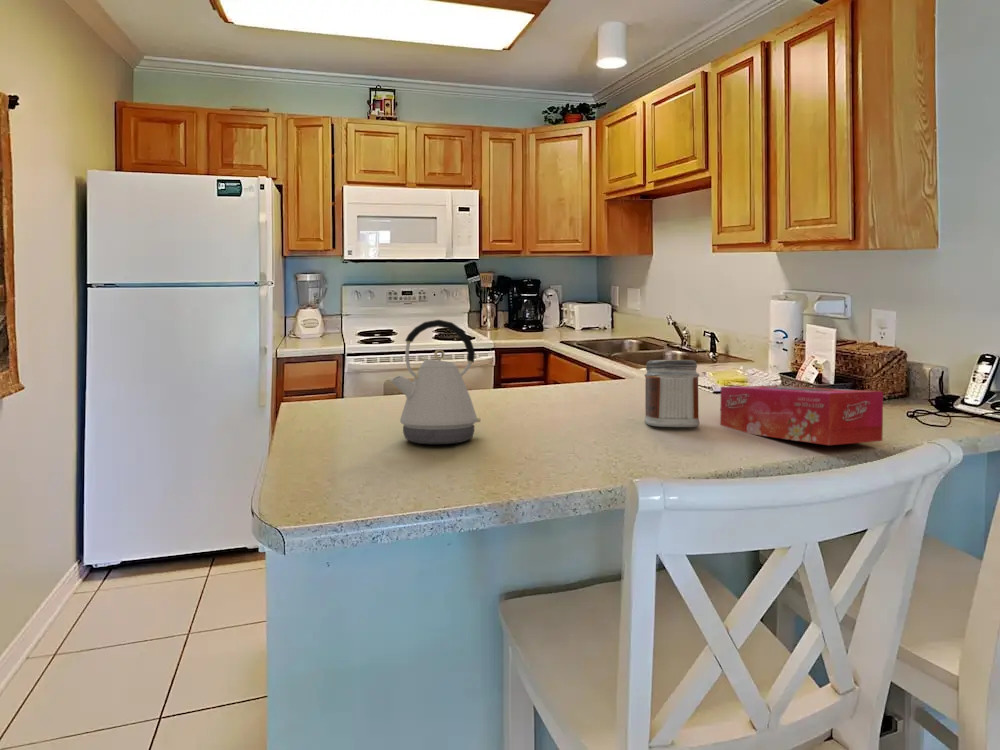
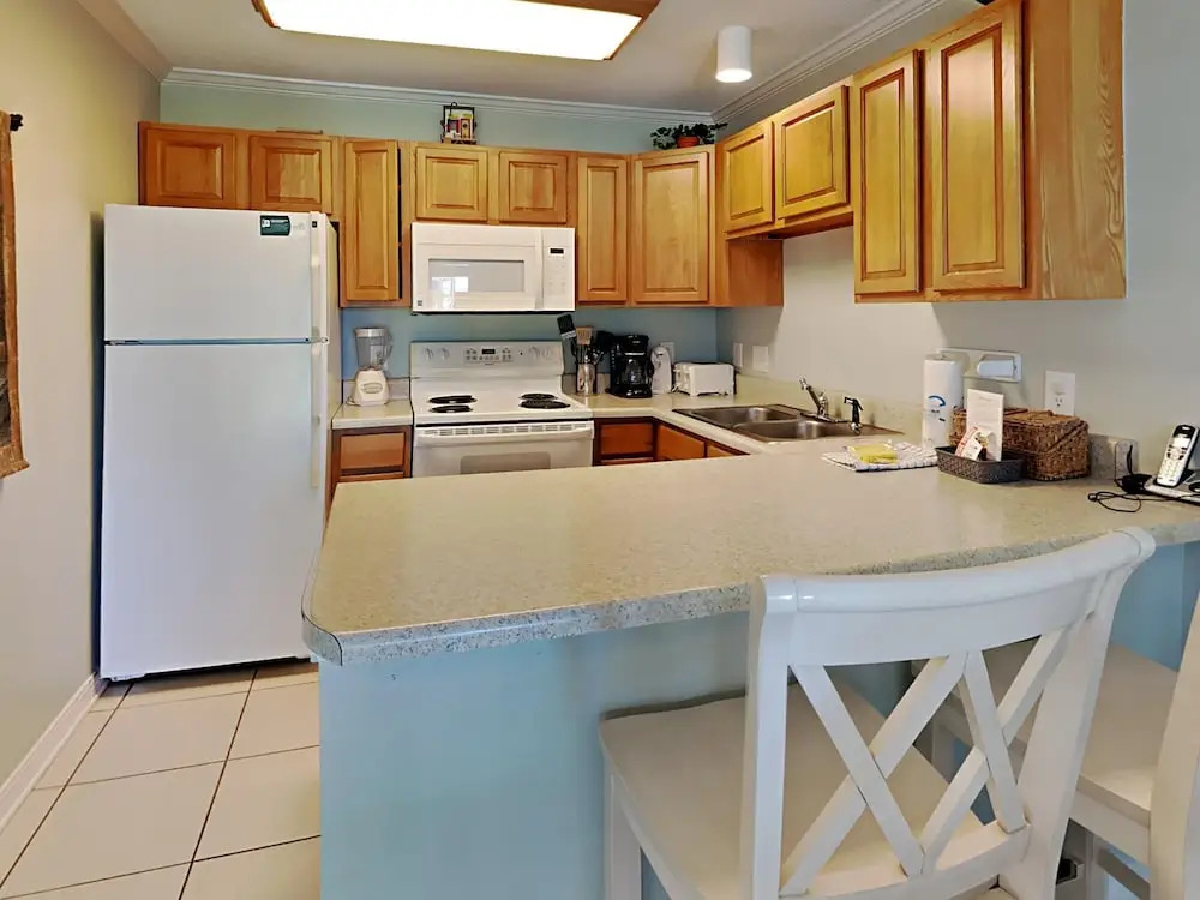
- jar (671, 392)
- tissue box (795, 412)
- kettle (436, 380)
